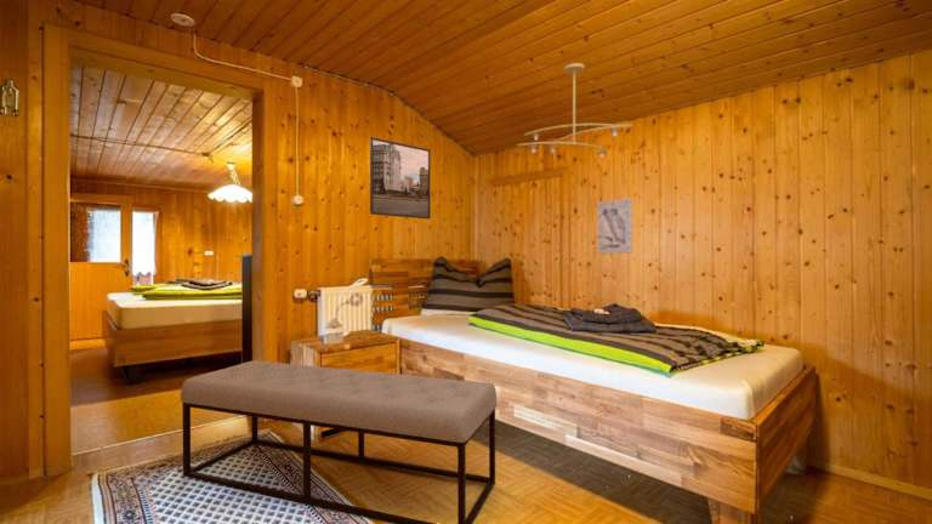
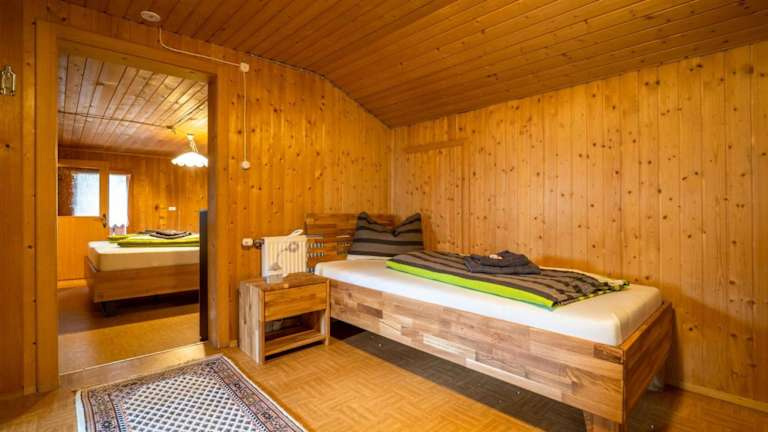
- ceiling light fixture (573, 114)
- bench (336, 428)
- wall art (614, 227)
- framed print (402, 180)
